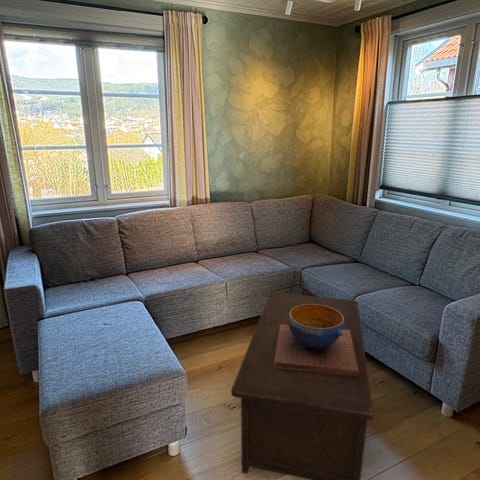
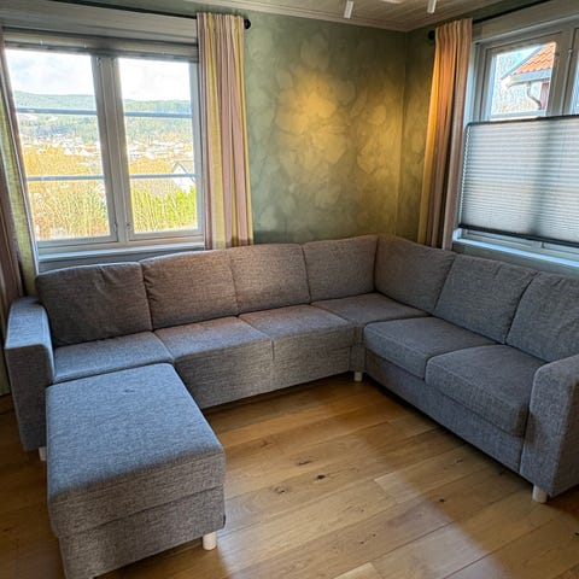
- cabinet (305, 375)
- decorative bowl (315, 331)
